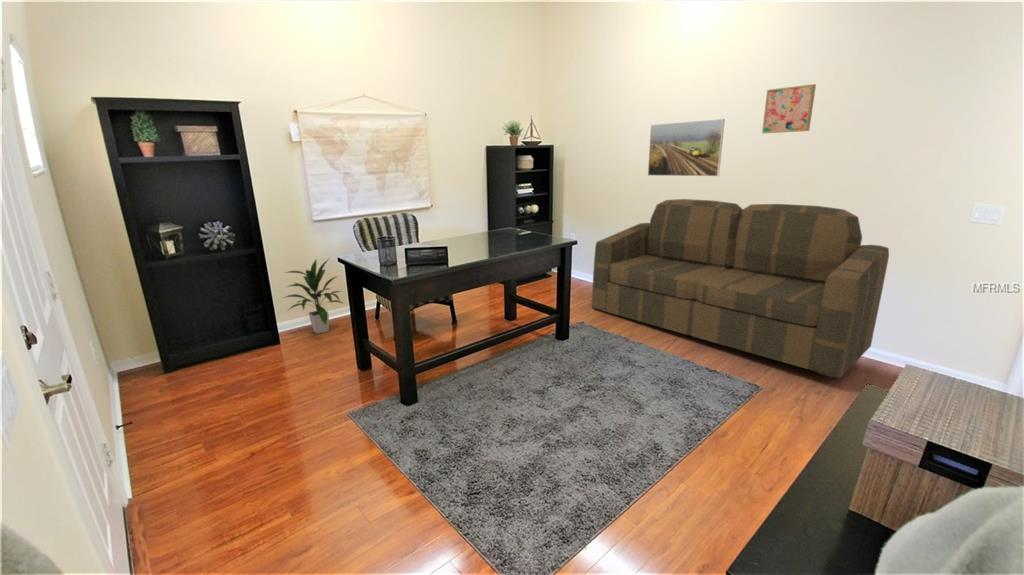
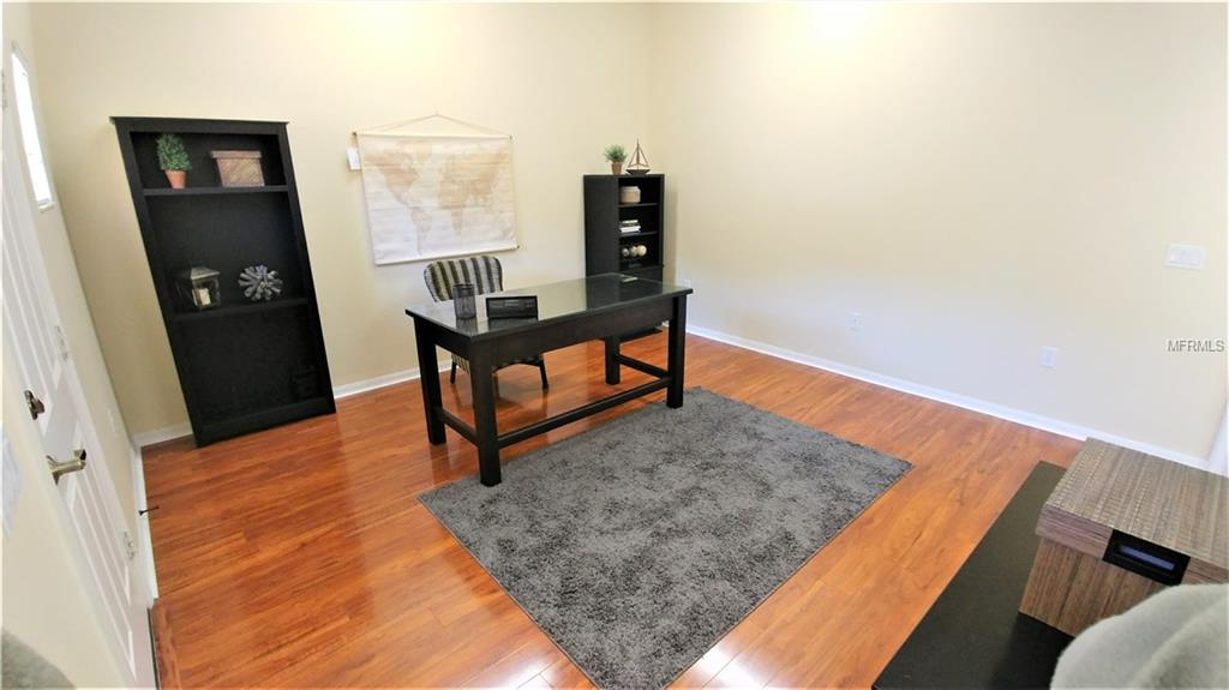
- sofa (718, 269)
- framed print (683, 149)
- indoor plant (315, 296)
- wall art (787, 110)
